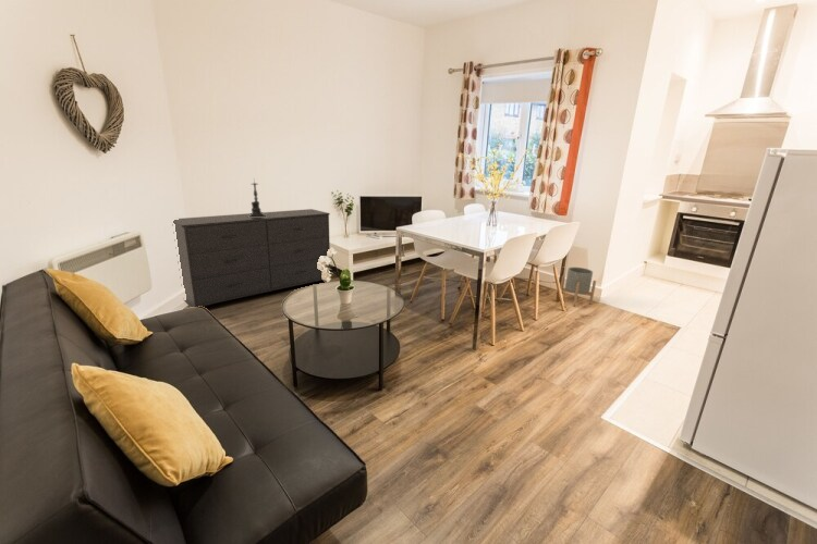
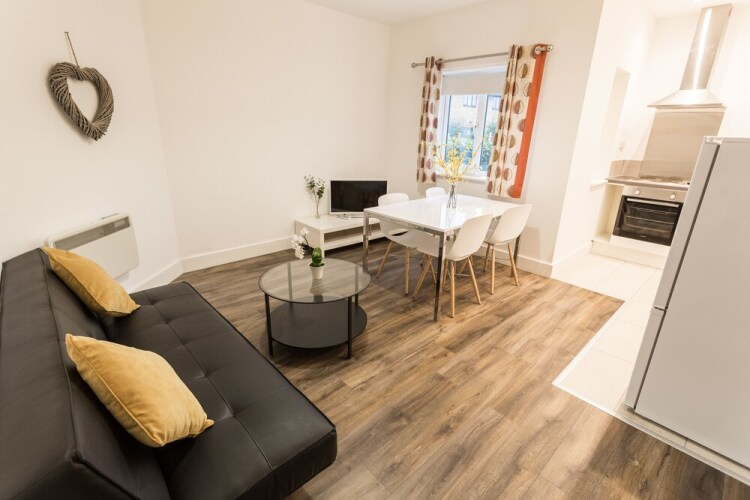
- planter (577, 285)
- candle holder (256, 197)
- dresser (260, 255)
